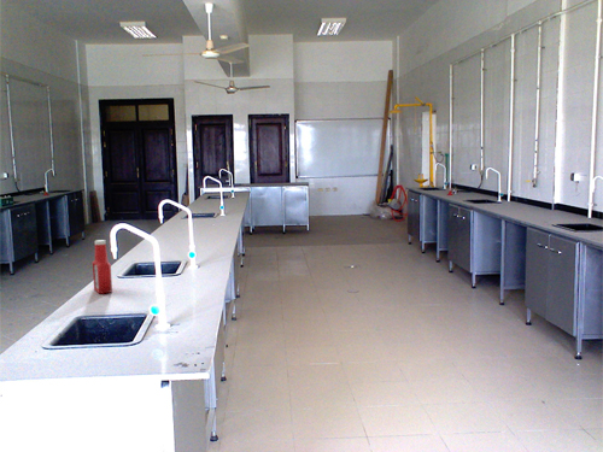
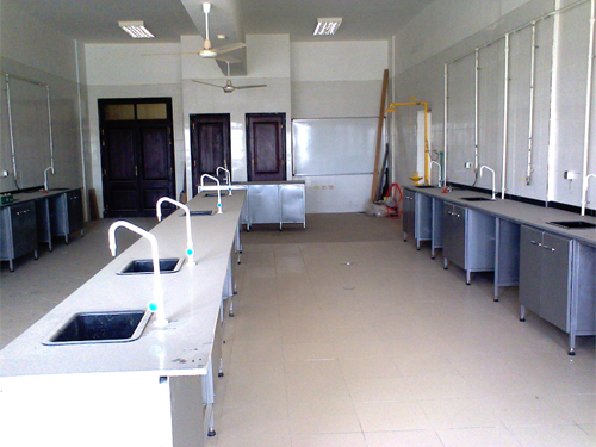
- soap bottle (101, 265)
